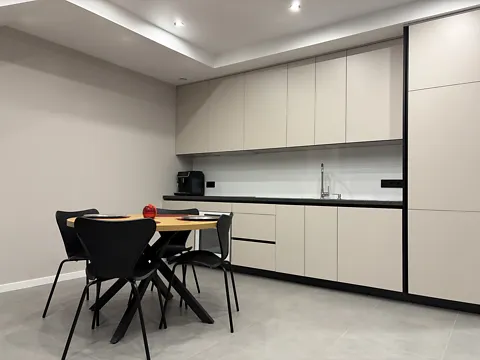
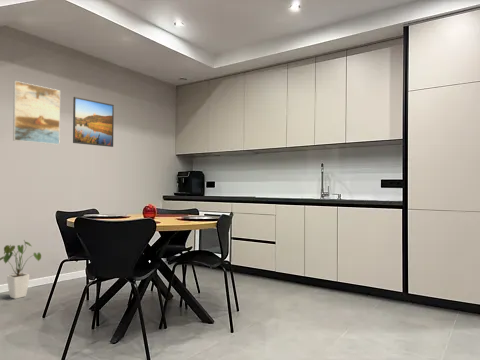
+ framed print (94, 123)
+ house plant (22, 268)
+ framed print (37, 114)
